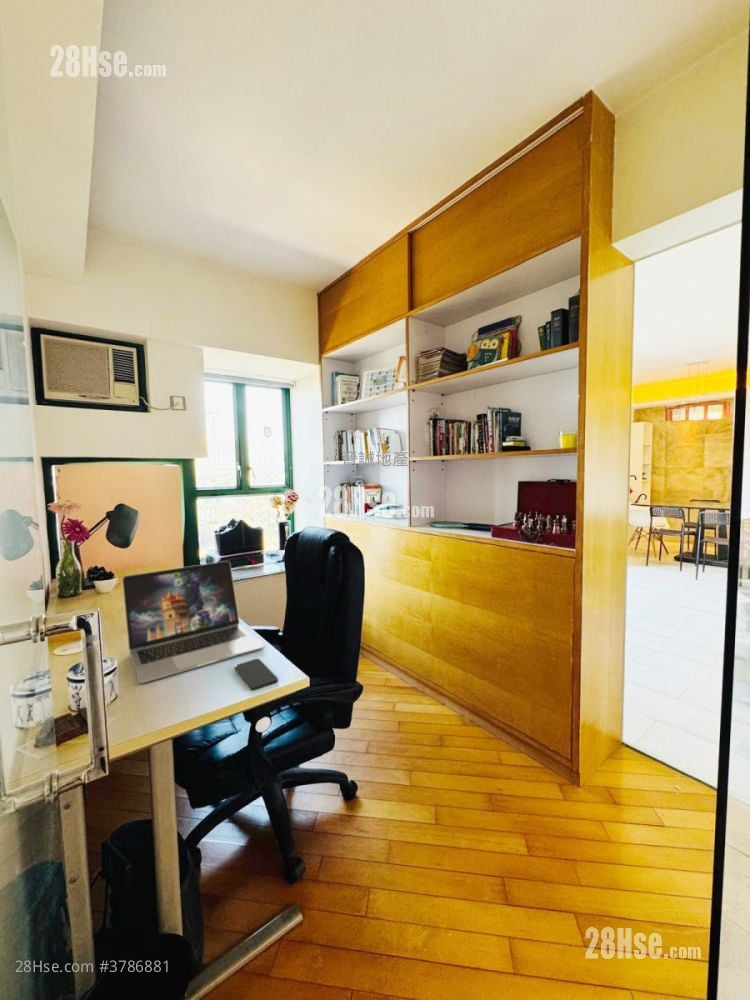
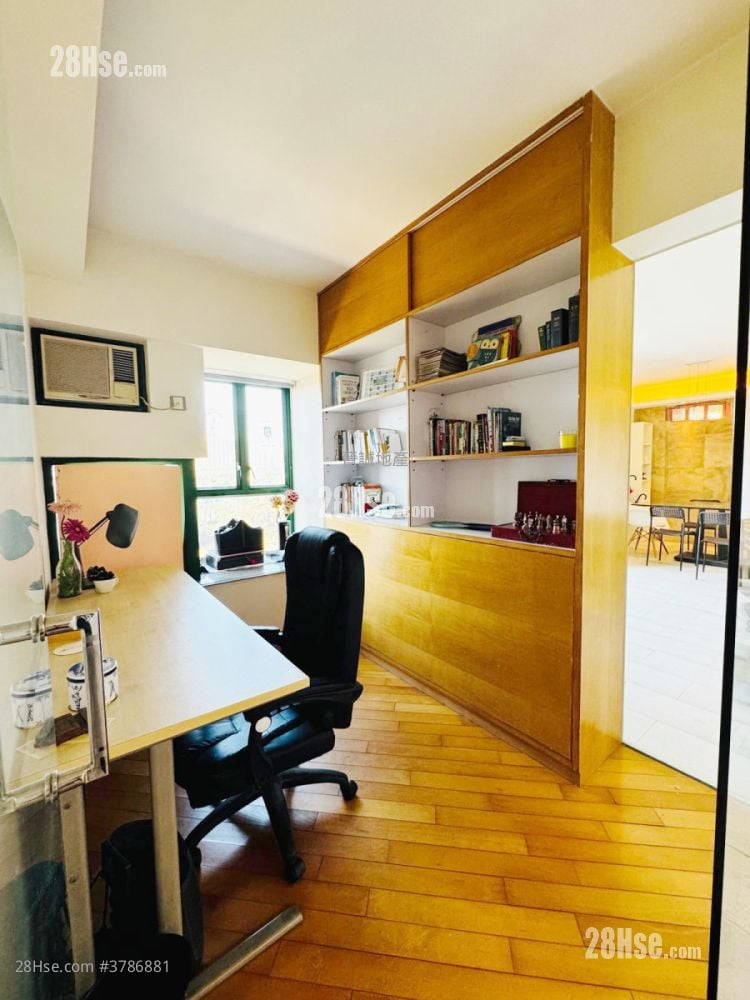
- smartphone (255, 673)
- laptop (192, 612)
